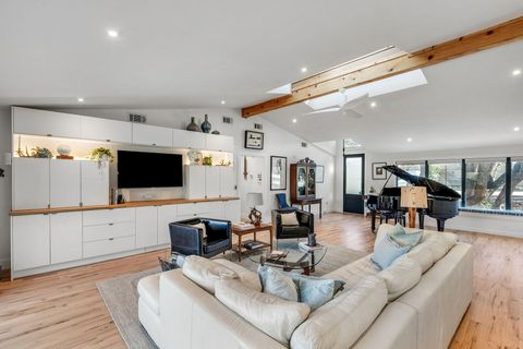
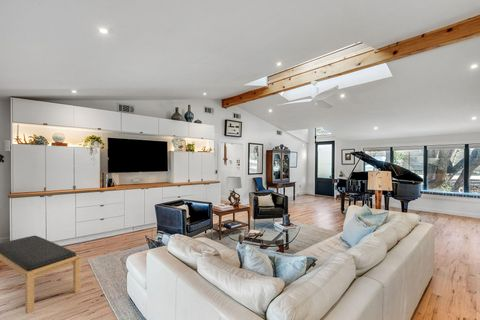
+ bench (32, 265)
